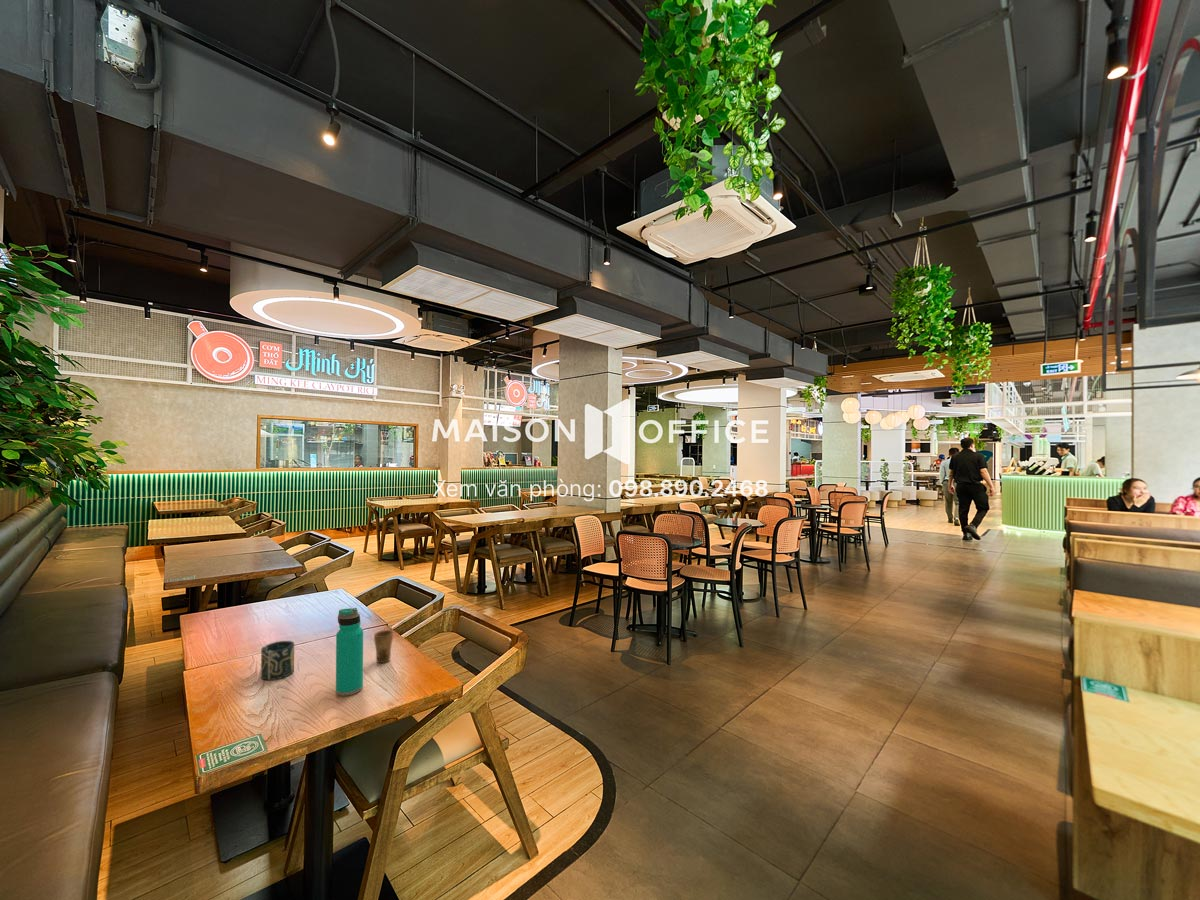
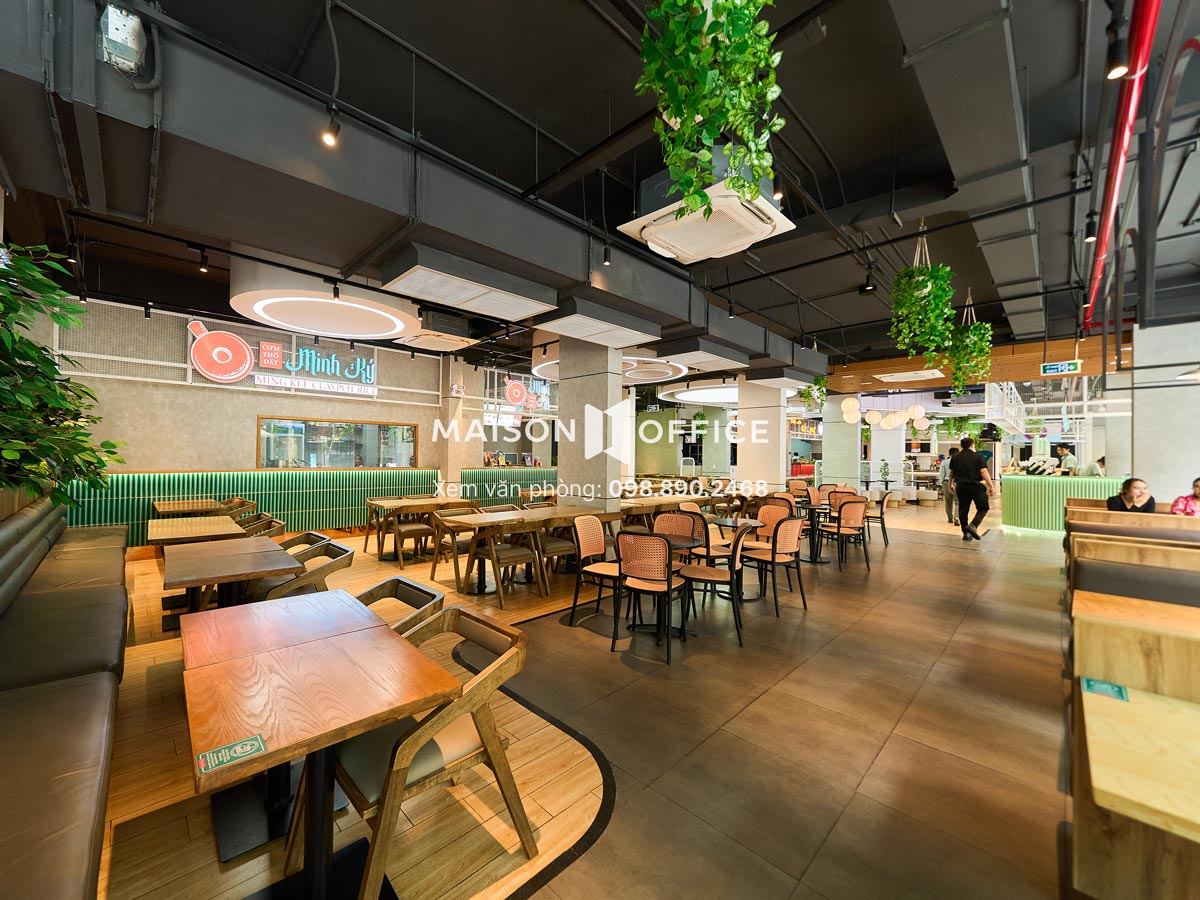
- cup (276, 658)
- water bottle (349, 649)
- cup (383, 643)
